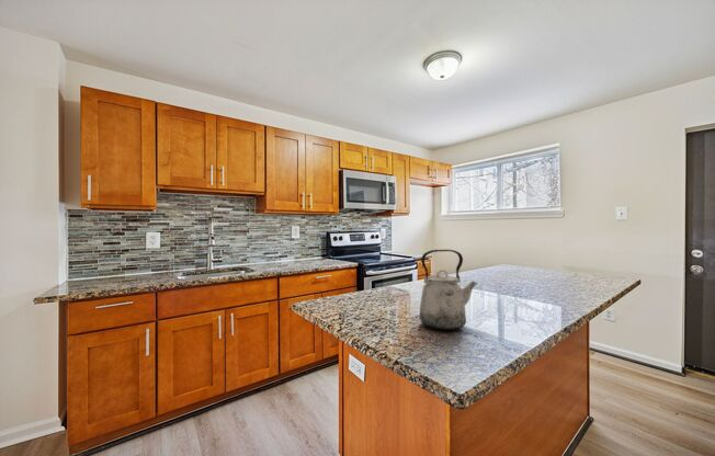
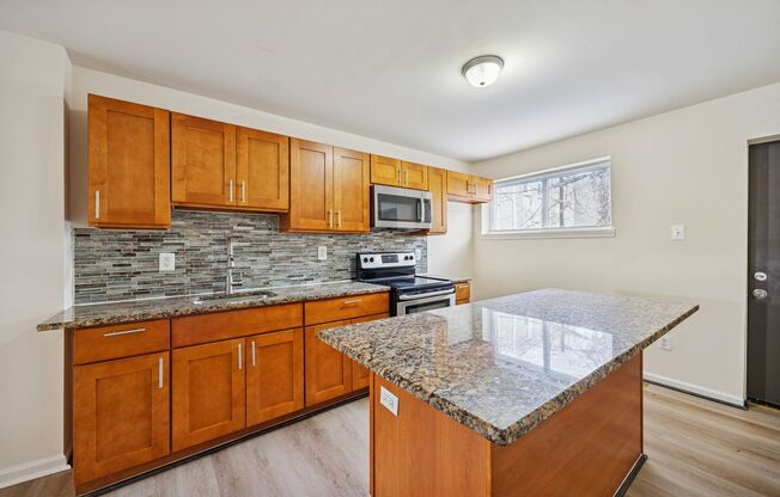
- kettle (450, 286)
